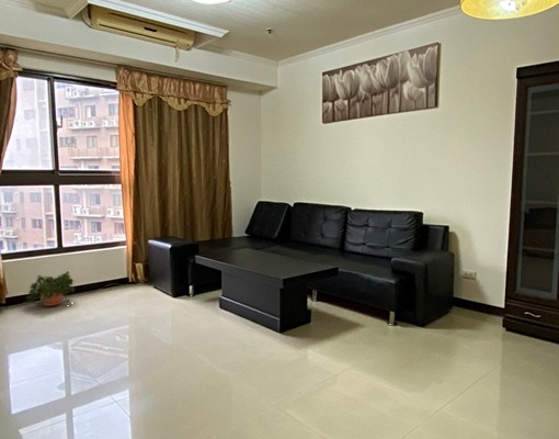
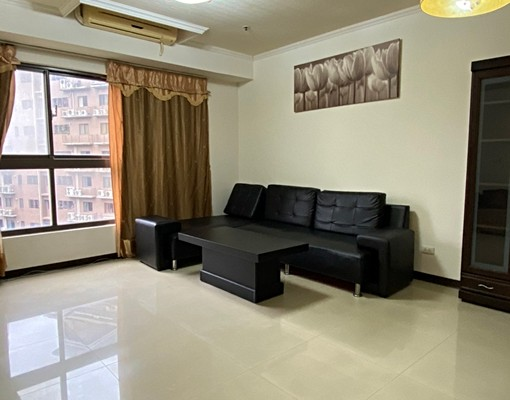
- potted plant (50, 290)
